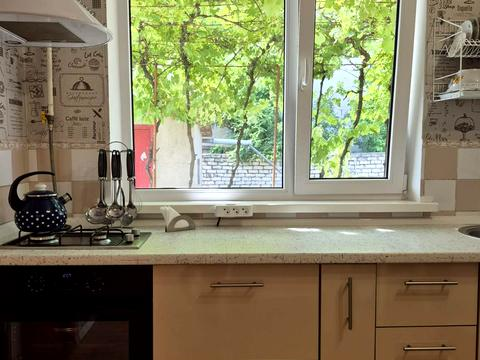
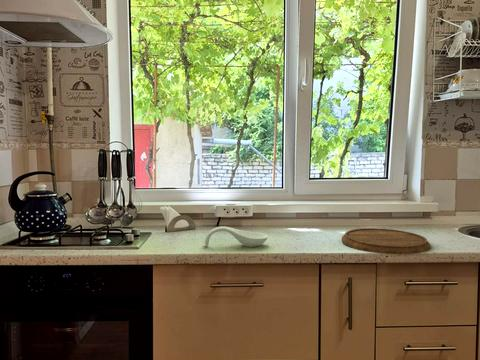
+ spoon rest (236, 236)
+ cutting board (384, 239)
